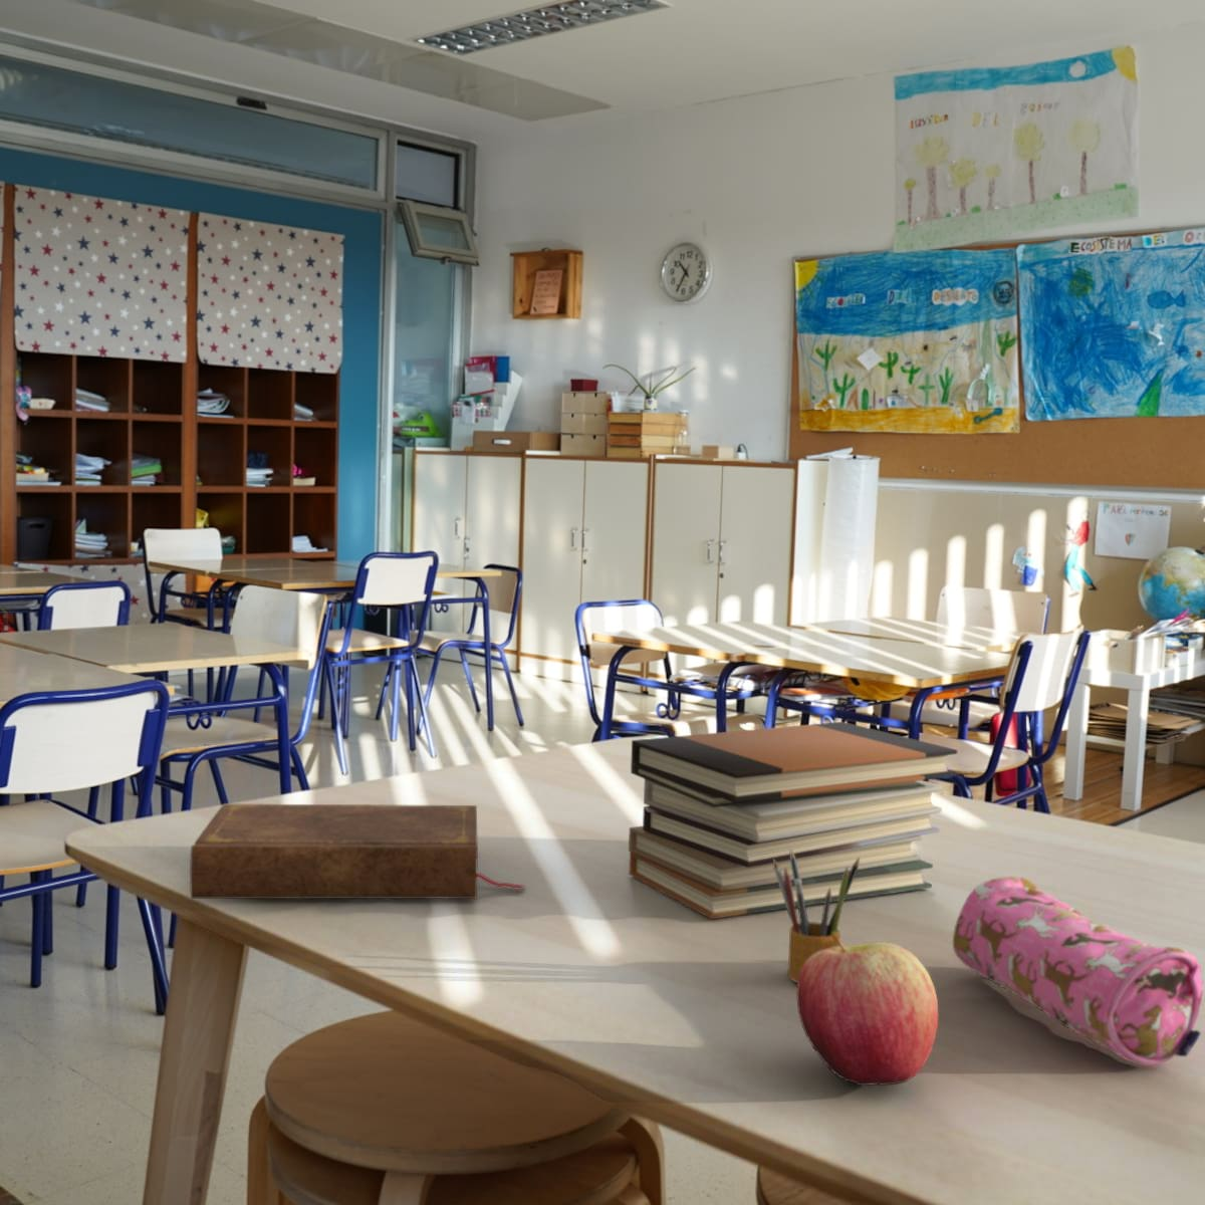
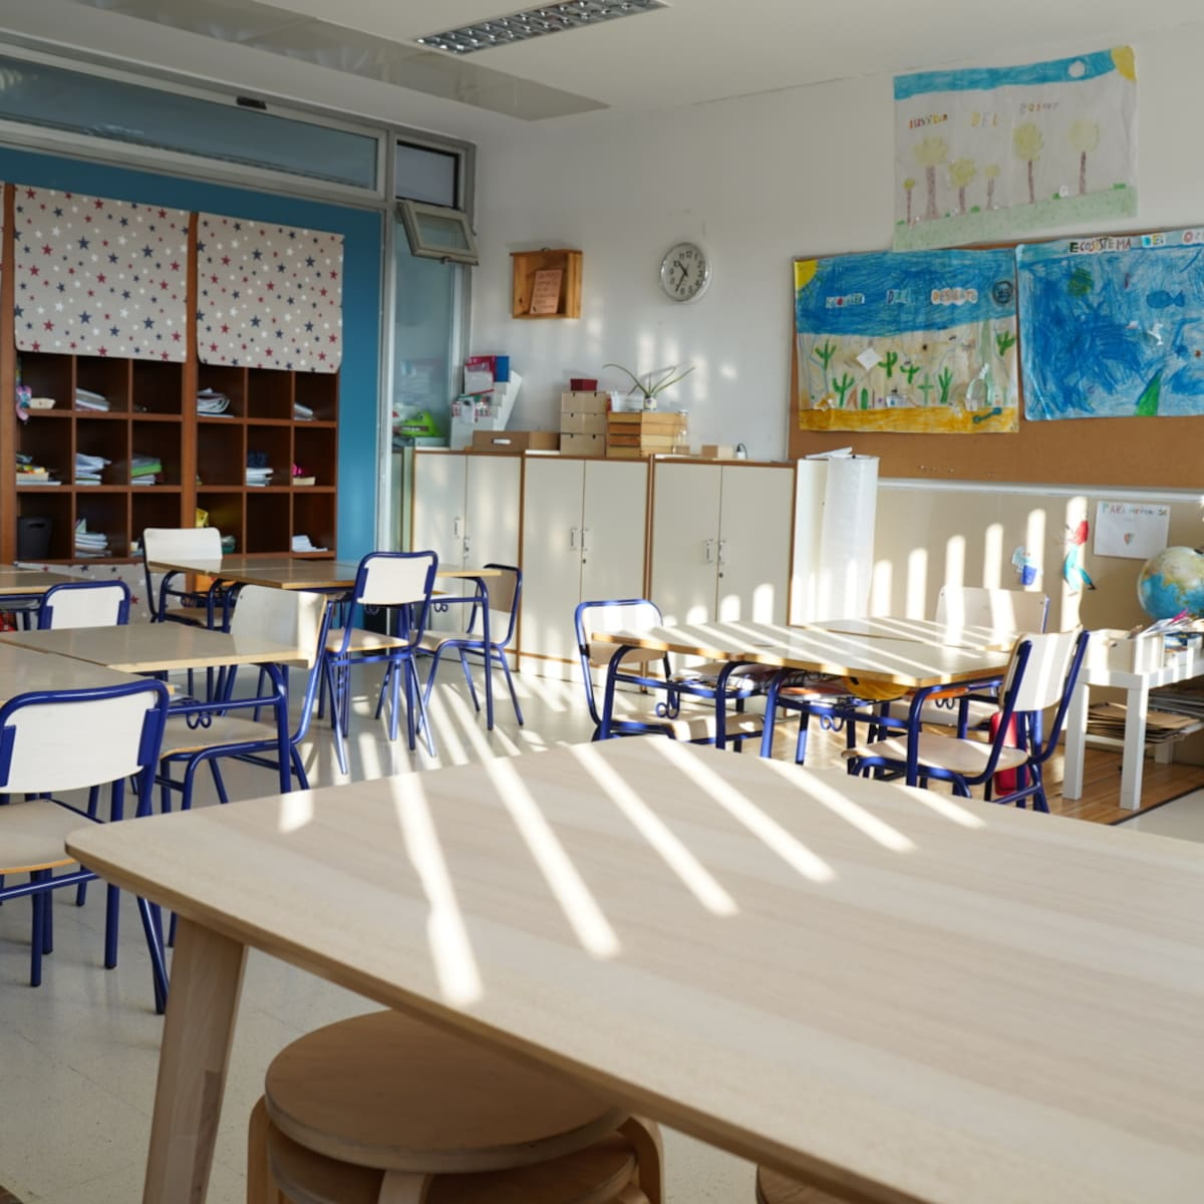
- book stack (789, 812)
- pencil case (1069, 961)
- apple (865, 1009)
- pencil box (822, 916)
- book (342, 850)
